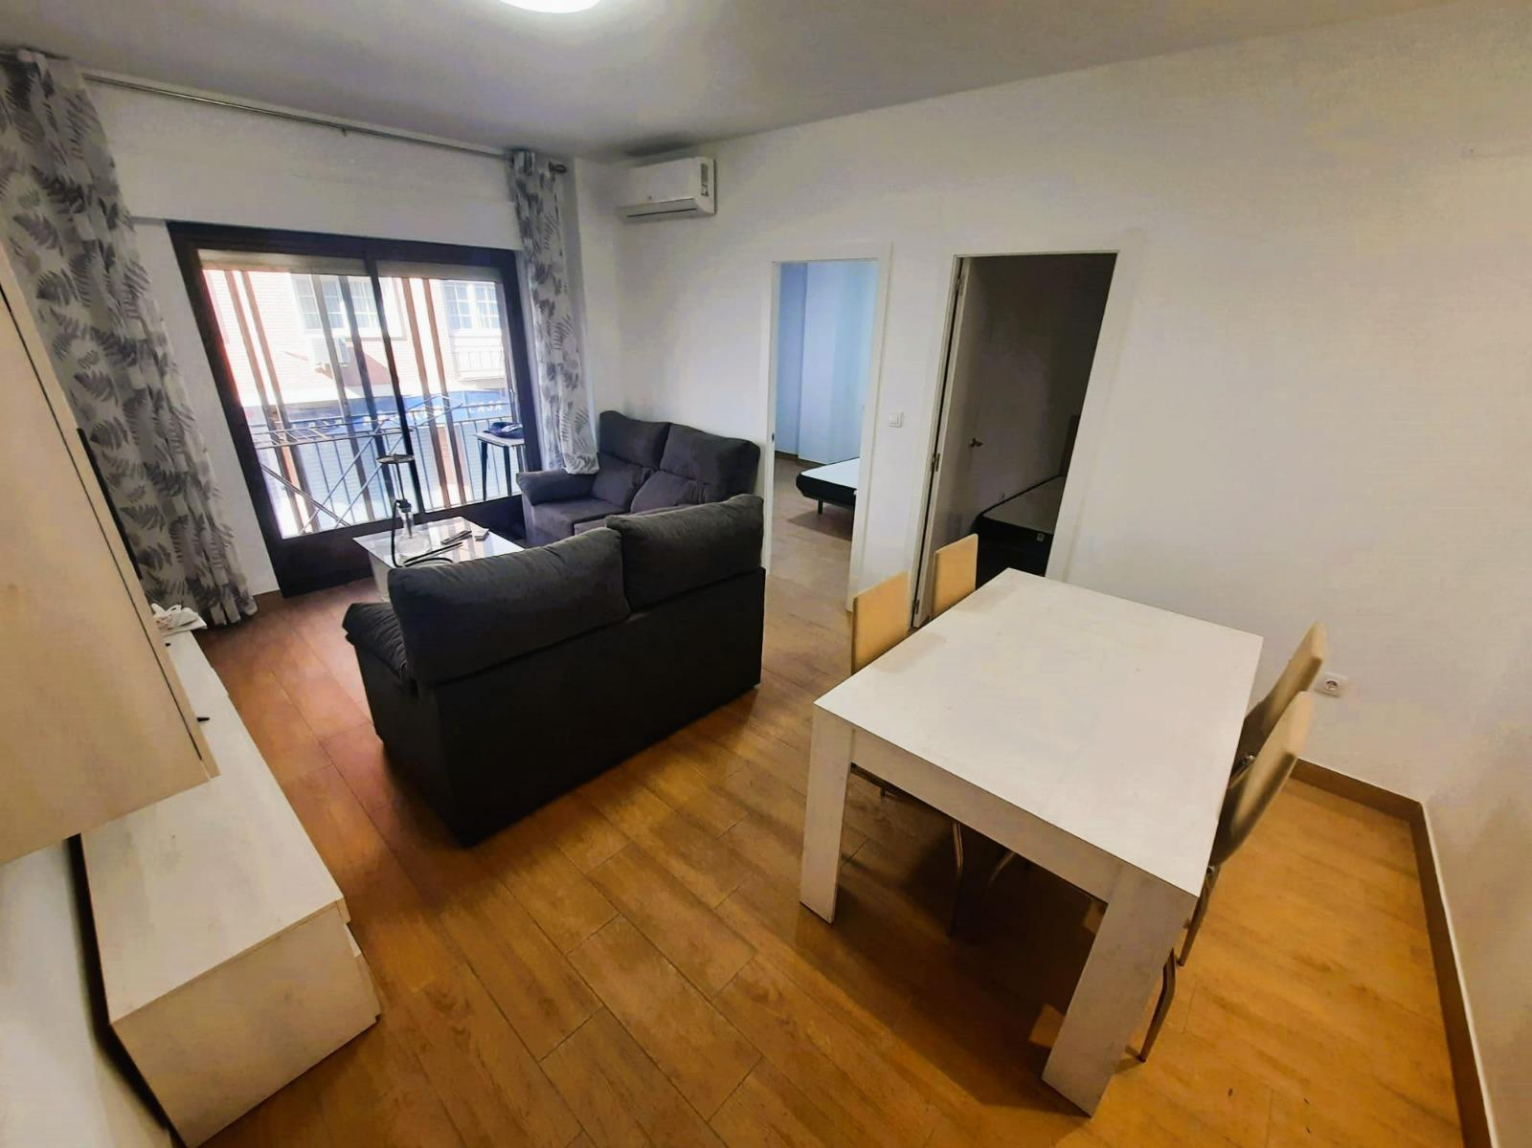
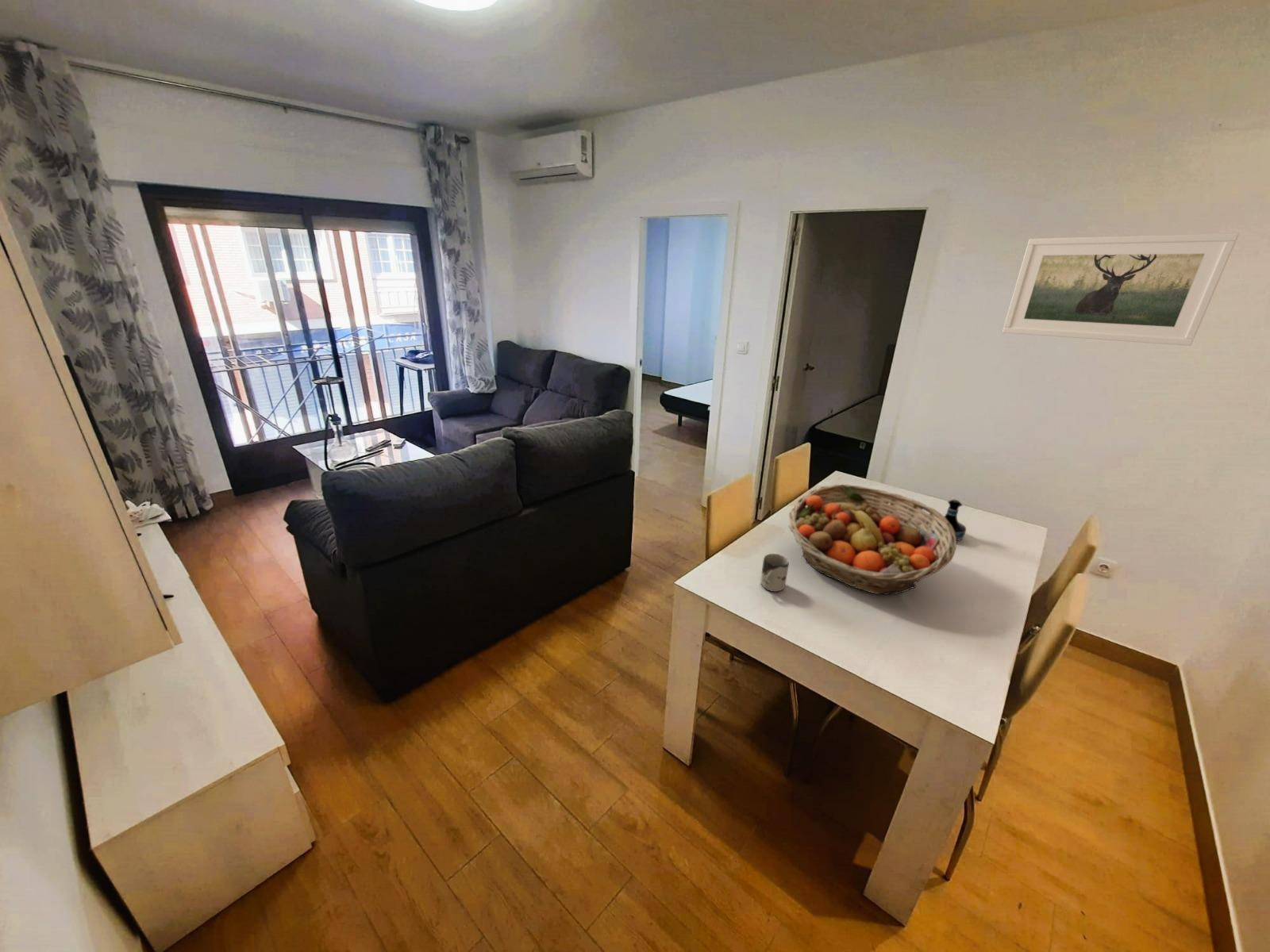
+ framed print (1105, 289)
+ fruit basket (864, 536)
+ tequila bottle (950, 517)
+ cup (772, 574)
